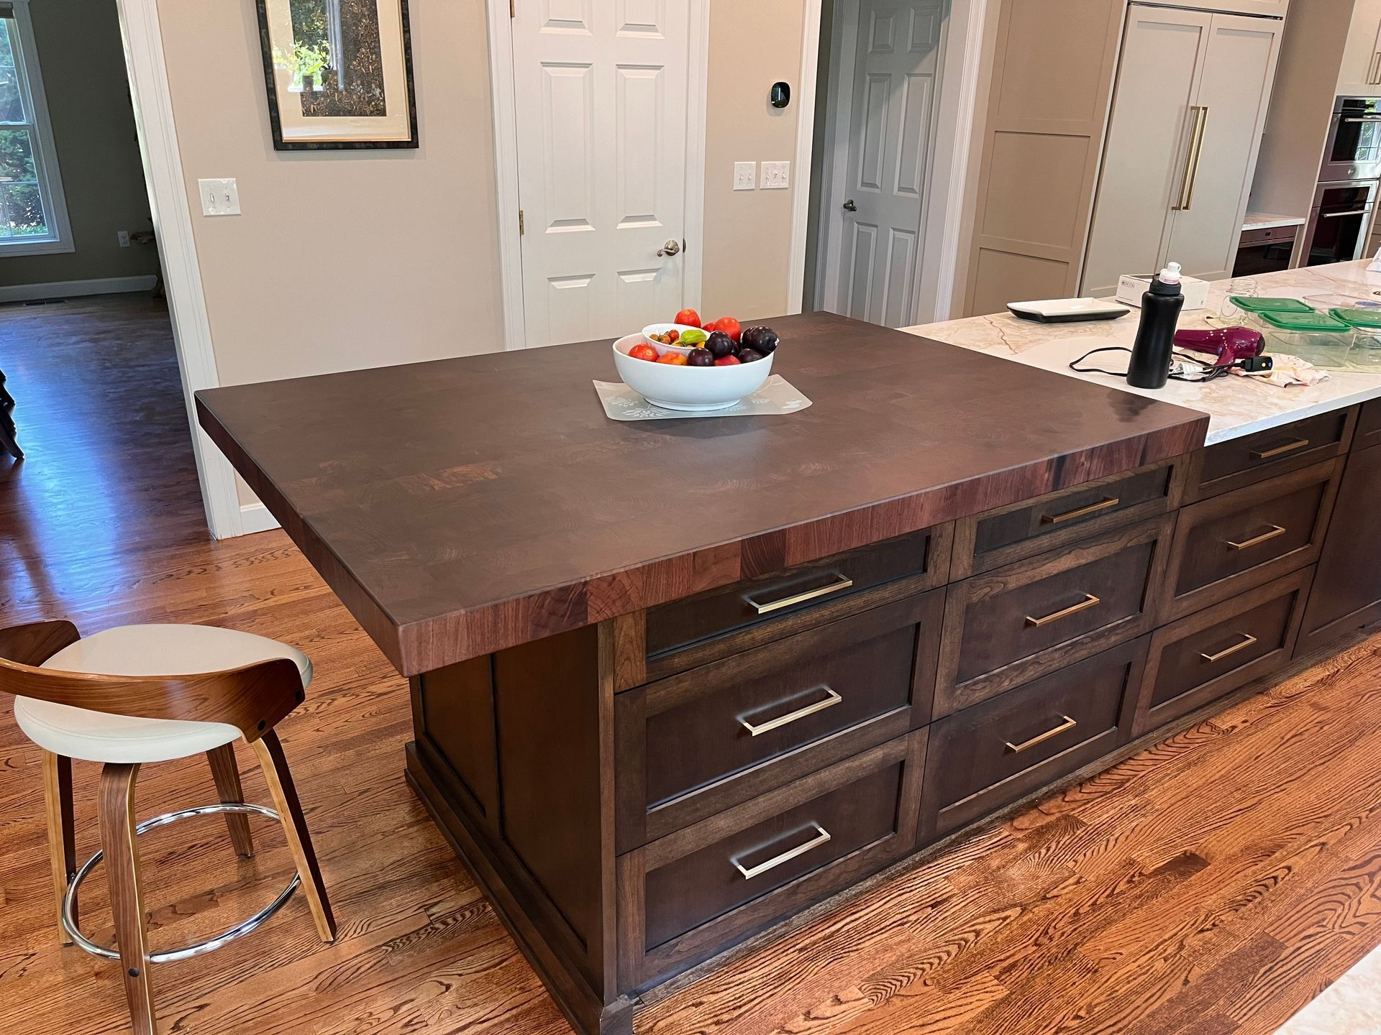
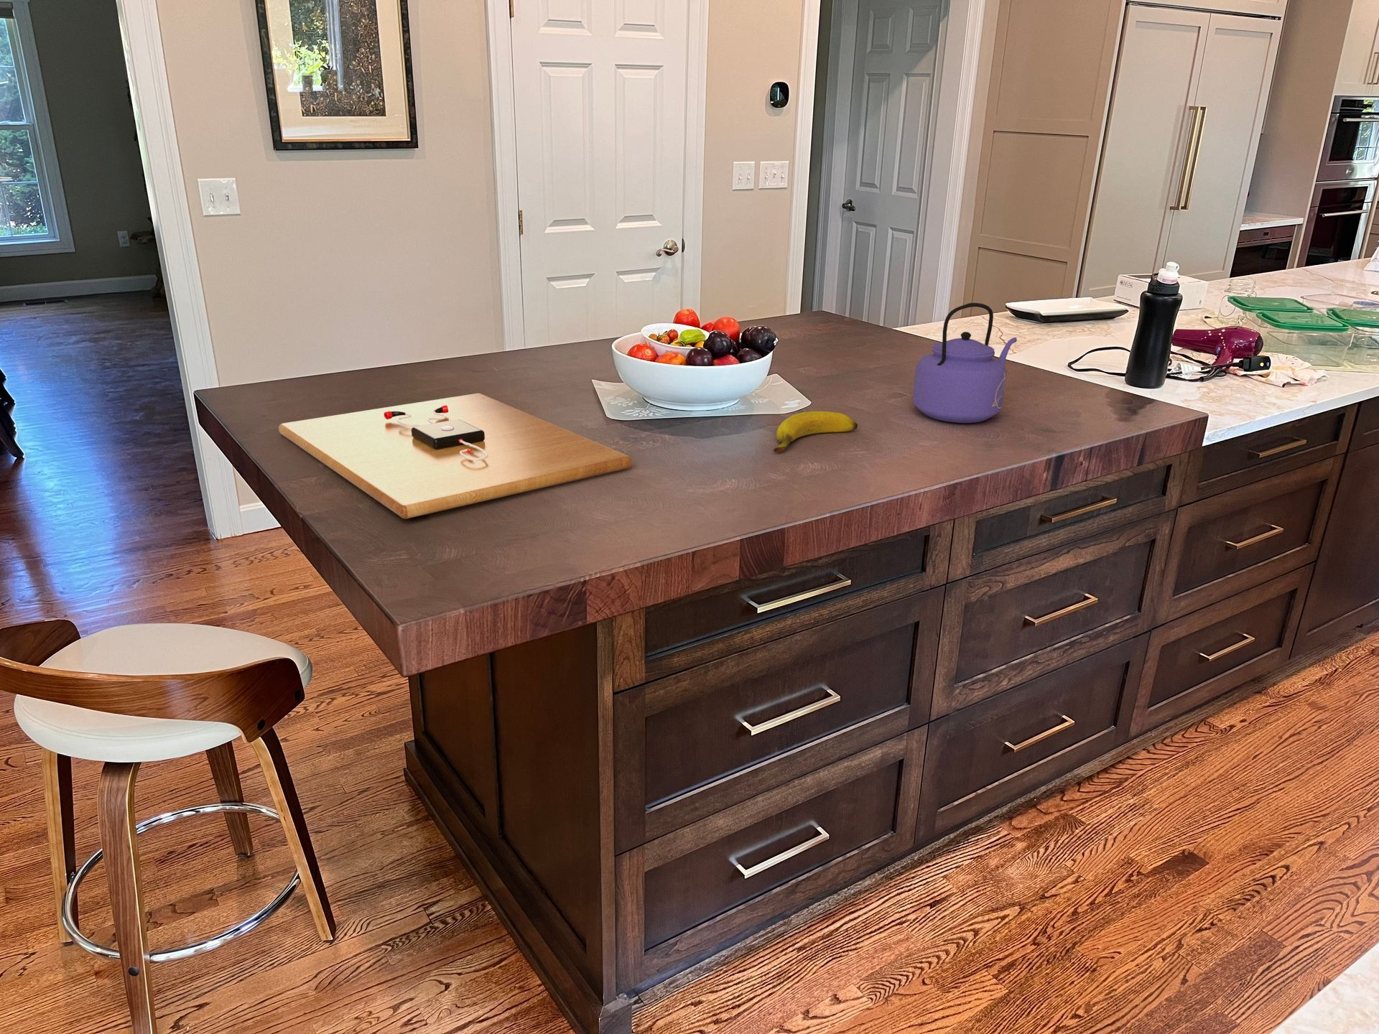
+ banana (807, 427)
+ cutting board (448, 439)
+ kettle (974, 358)
